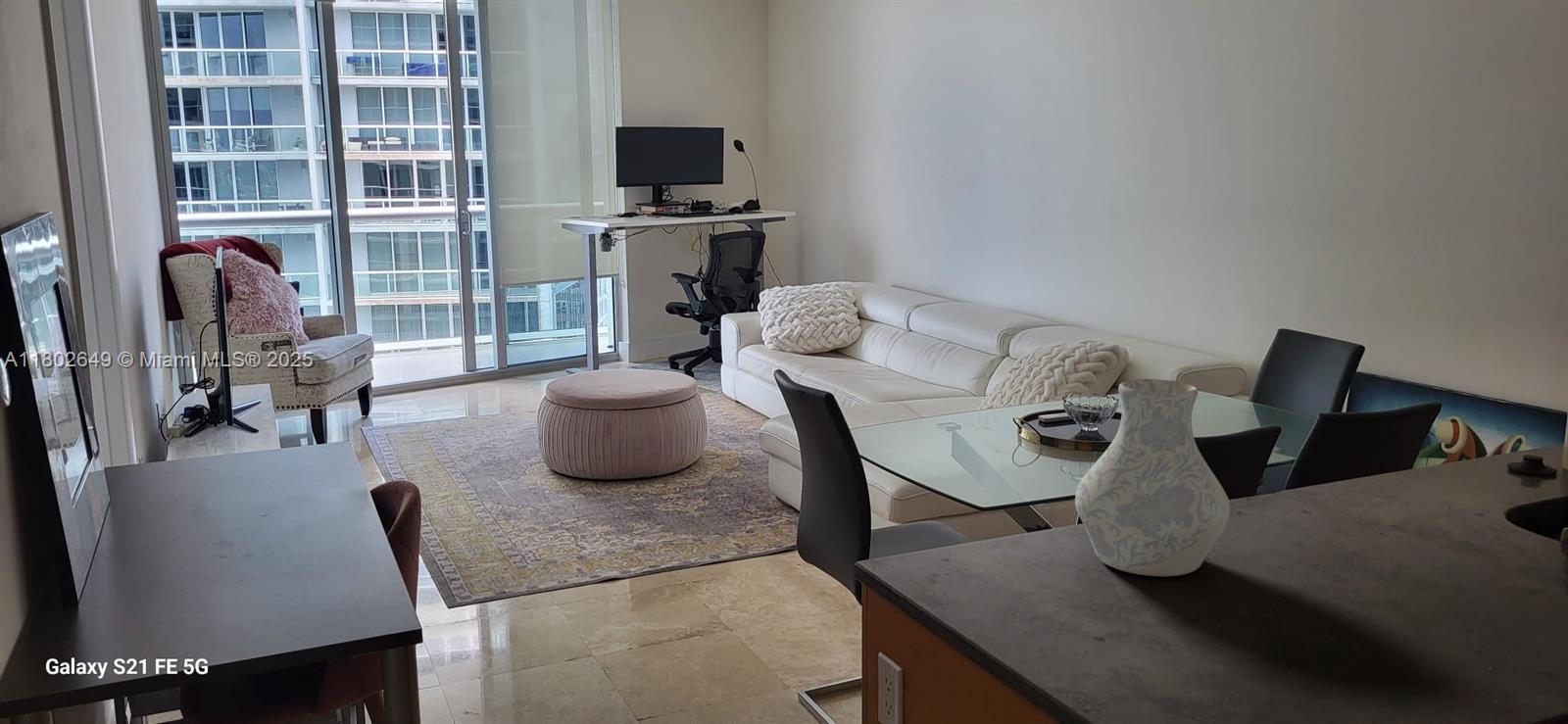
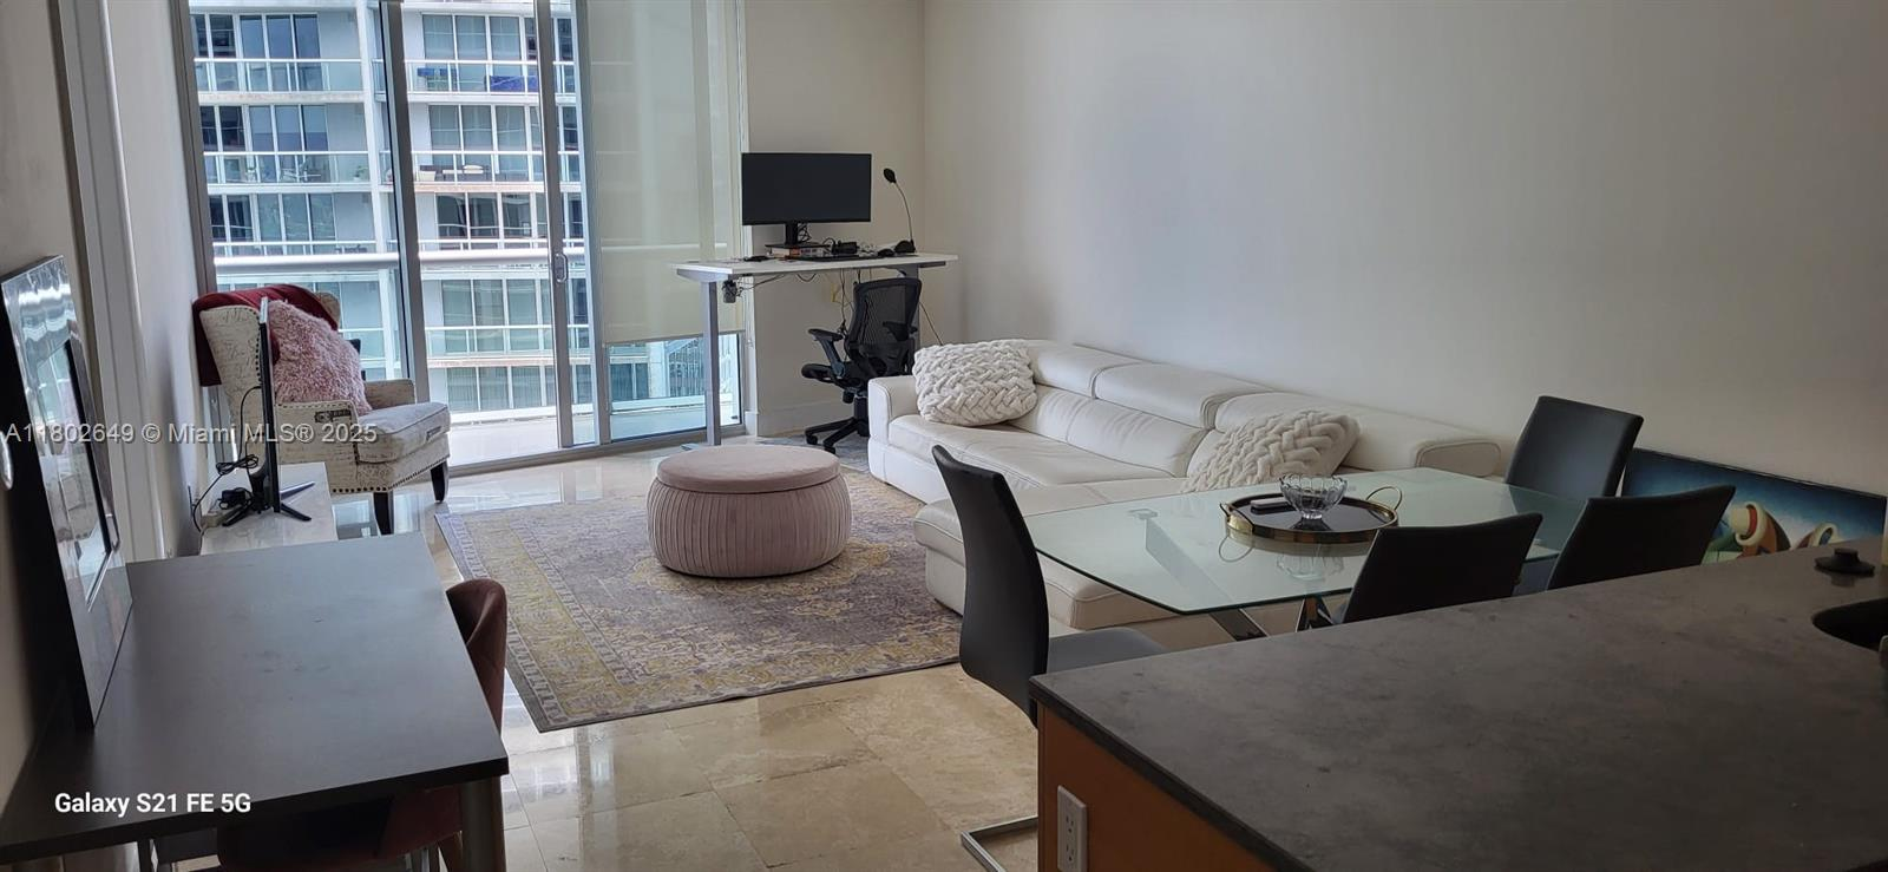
- vase (1152, 473)
